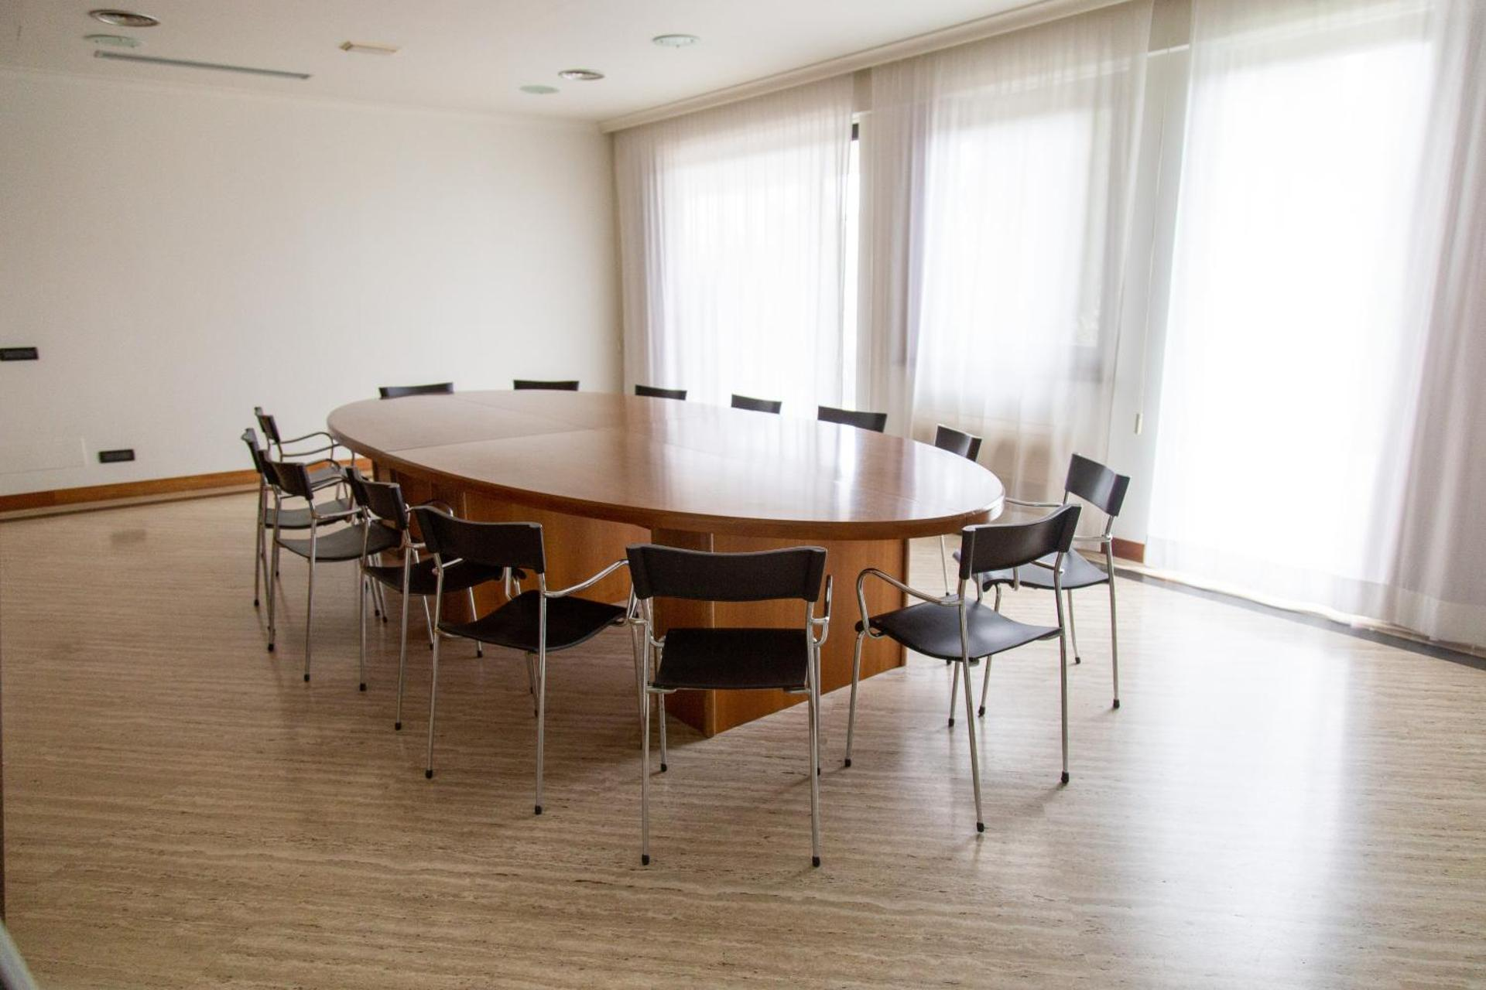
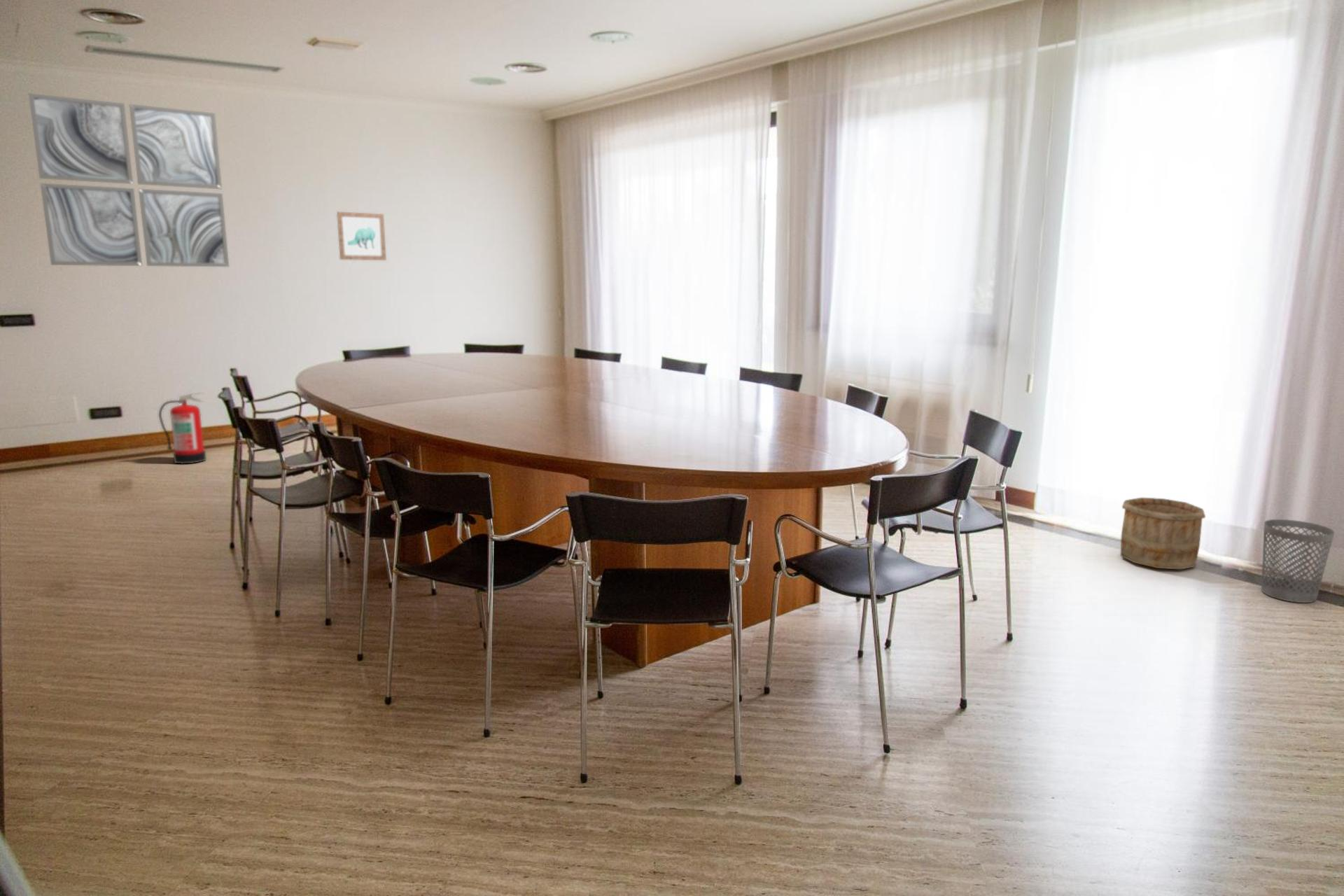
+ wall art (133, 188)
+ wastebasket (1293, 561)
+ wall art (362, 236)
+ fire extinguisher (187, 427)
+ wooden bucket (1161, 533)
